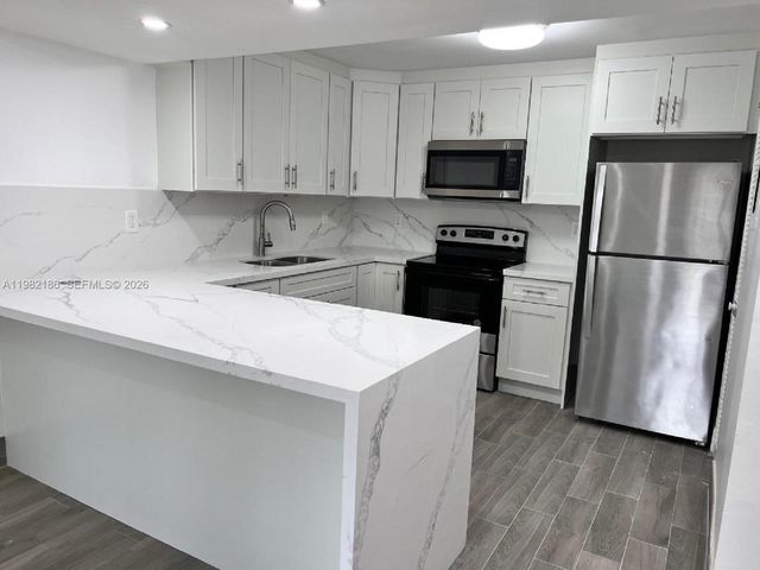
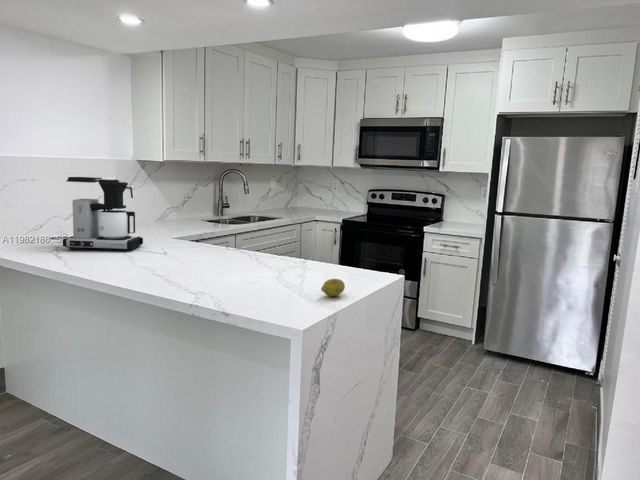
+ coffee maker (103, 213)
+ fruit (332, 287)
